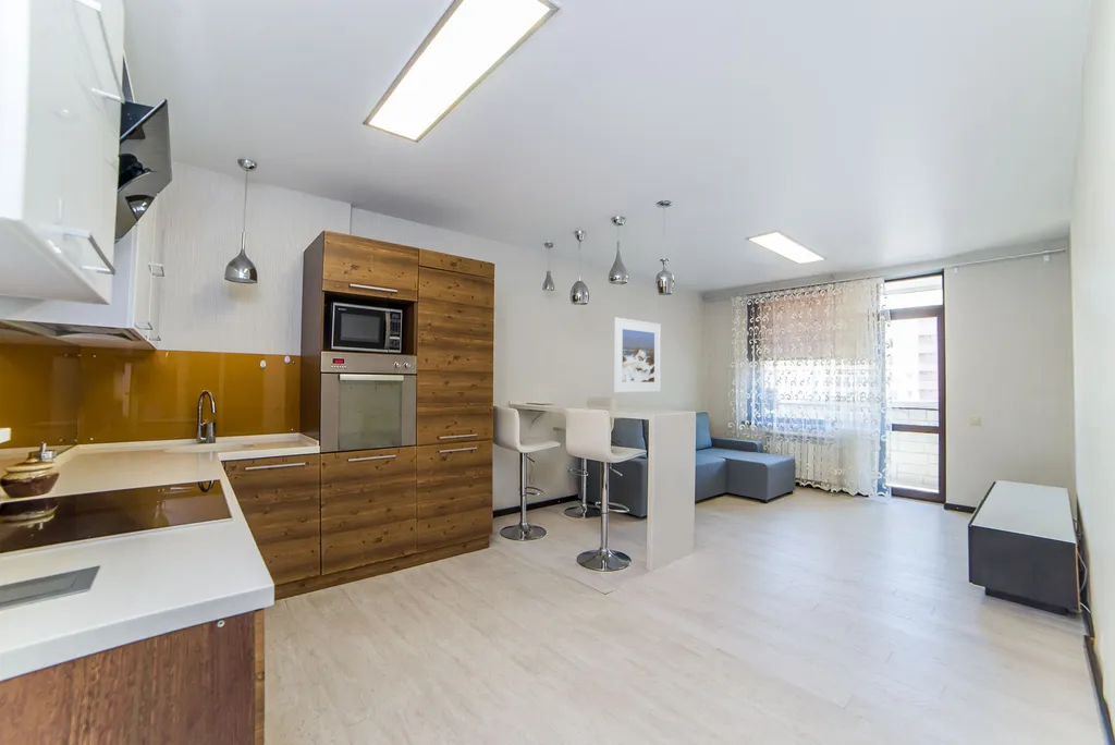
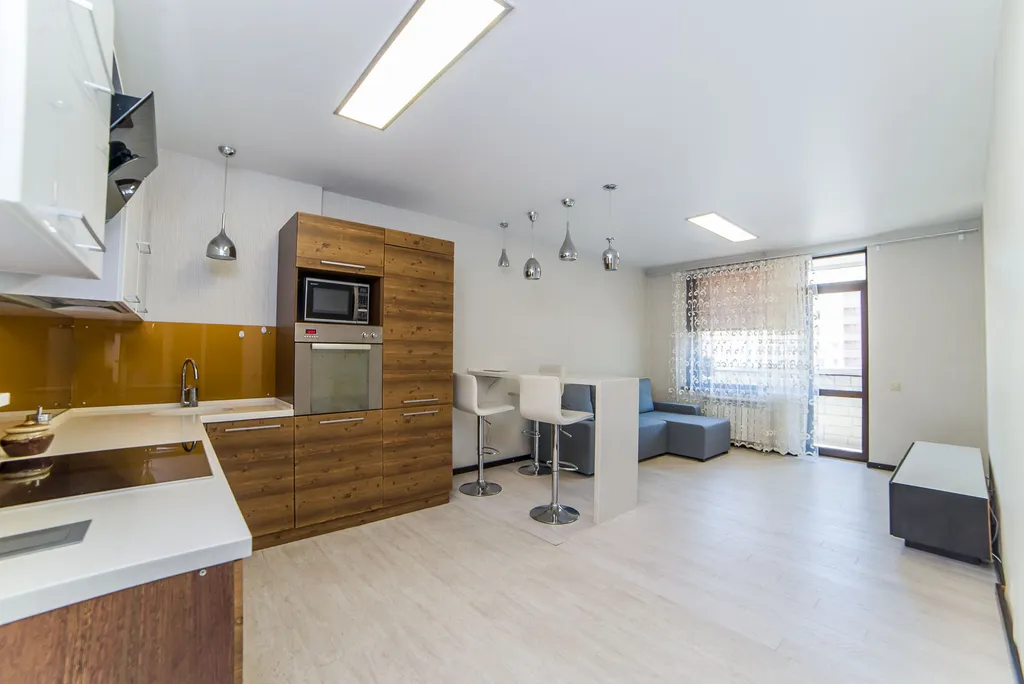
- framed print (638, 356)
